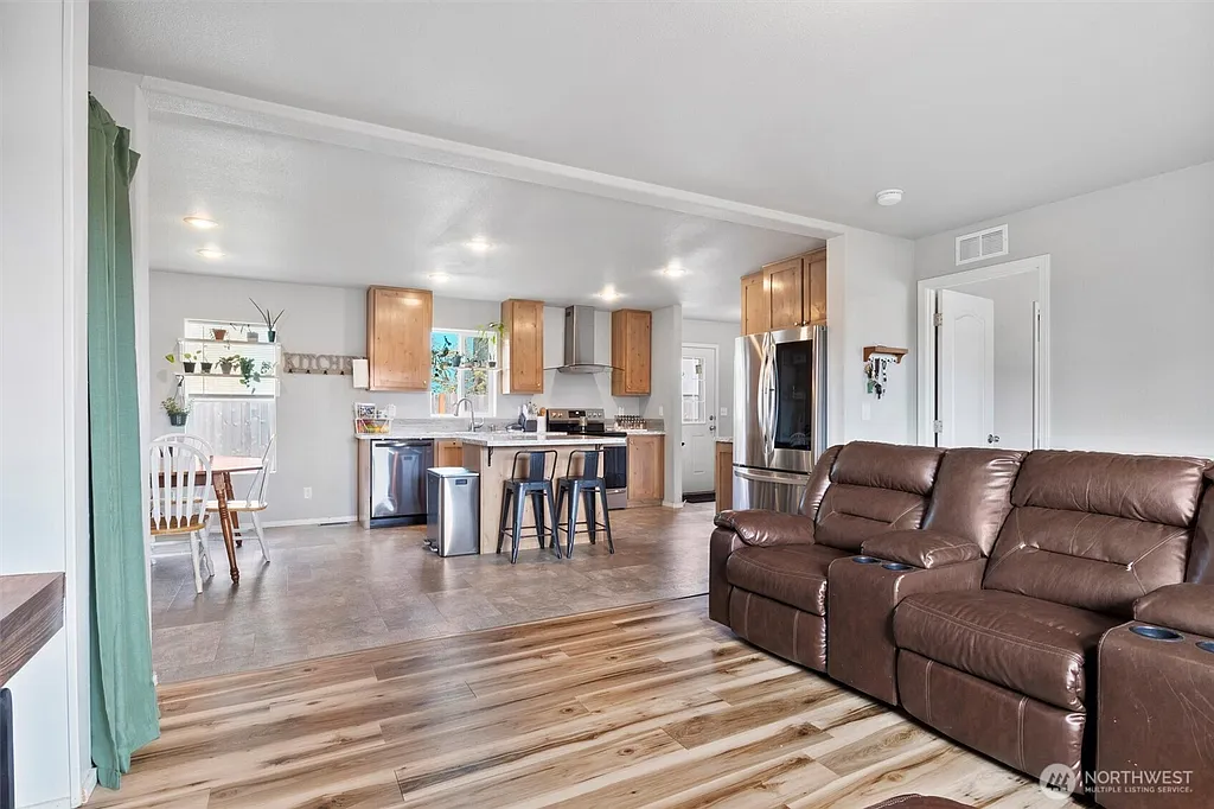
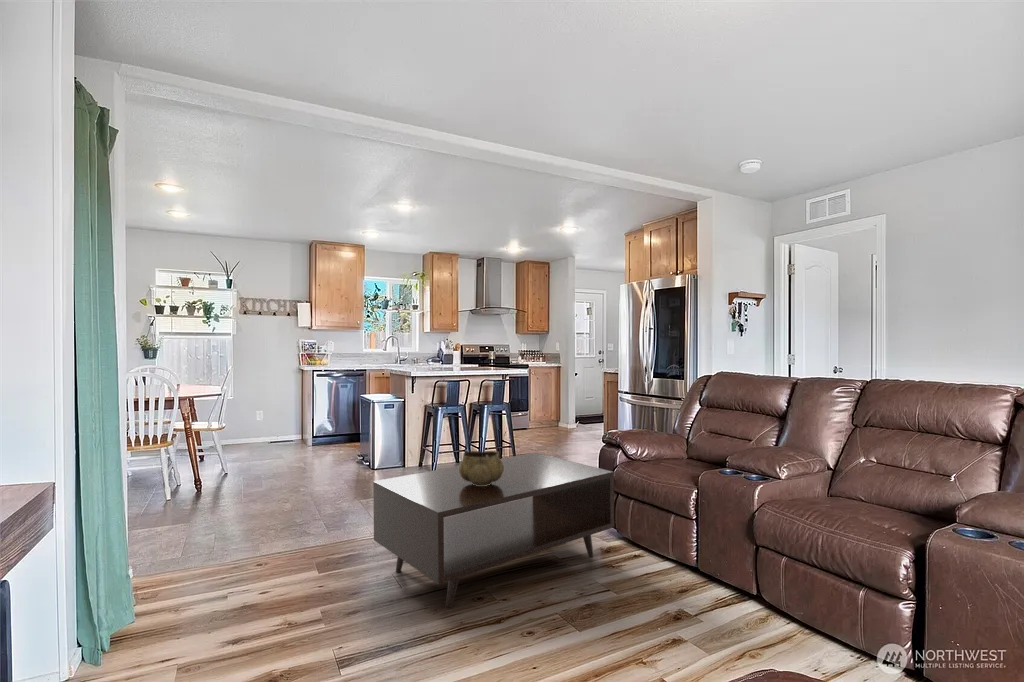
+ coffee table (497, 520)
+ decorative bowl (481, 468)
